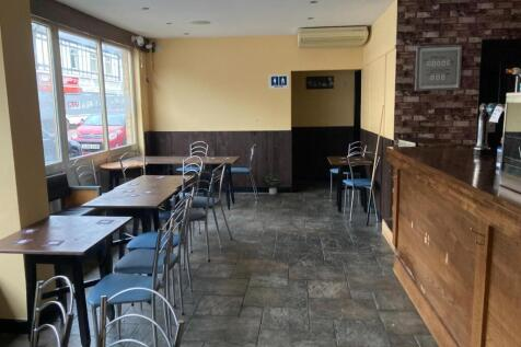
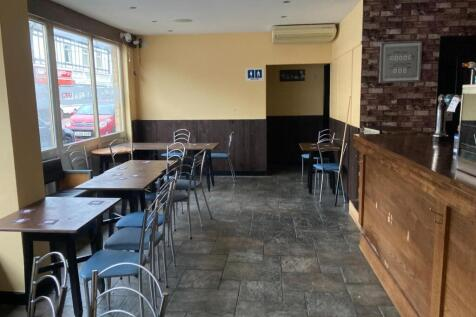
- potted plant (274, 183)
